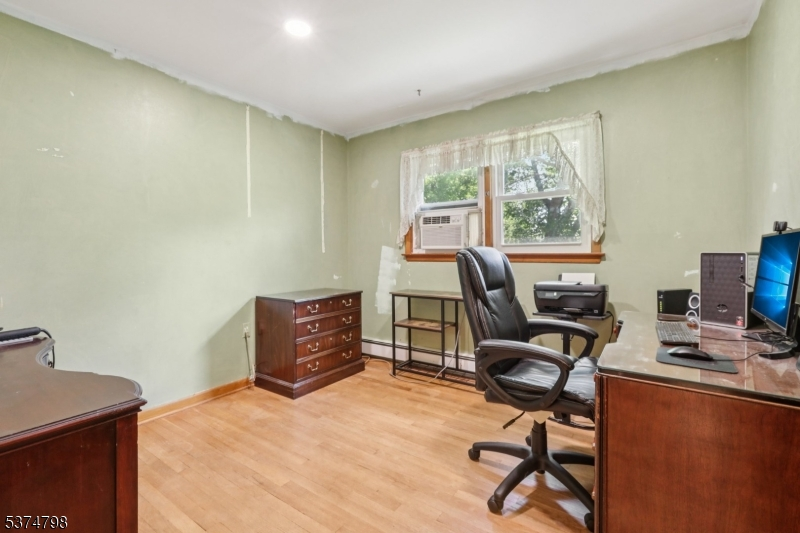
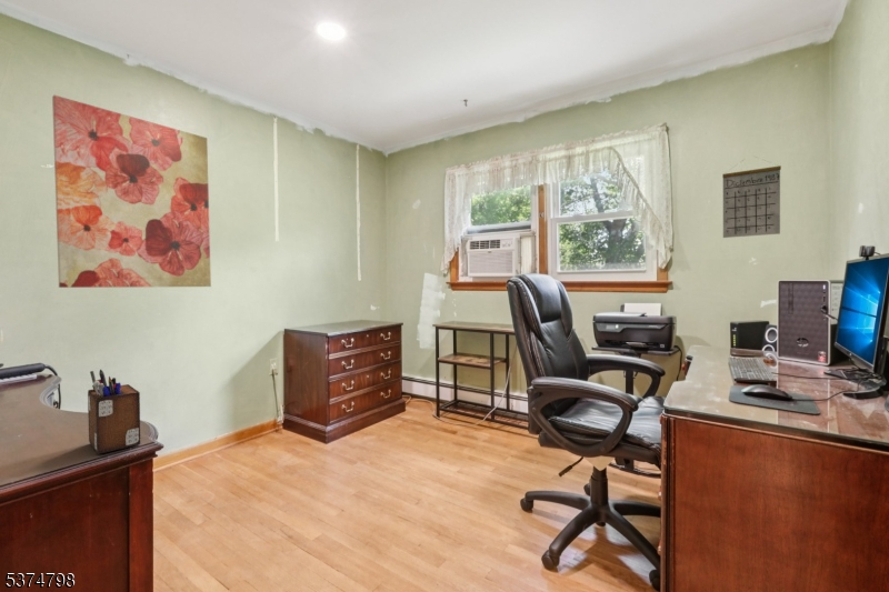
+ wall art (141, 203)
+ desk organizer (113, 407)
+ calendar (750, 194)
